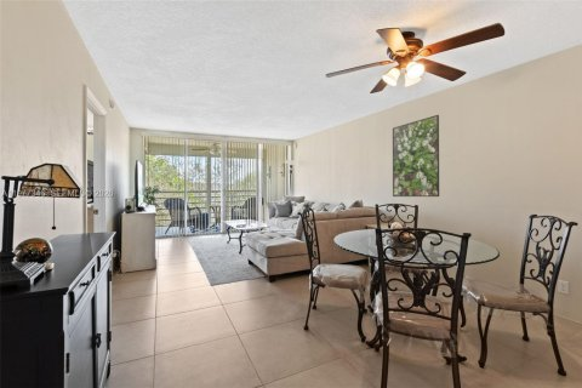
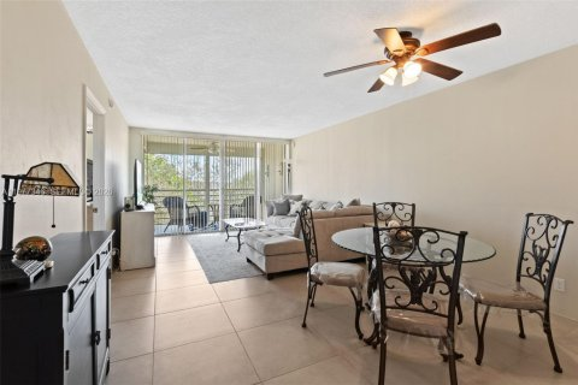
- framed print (413, 159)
